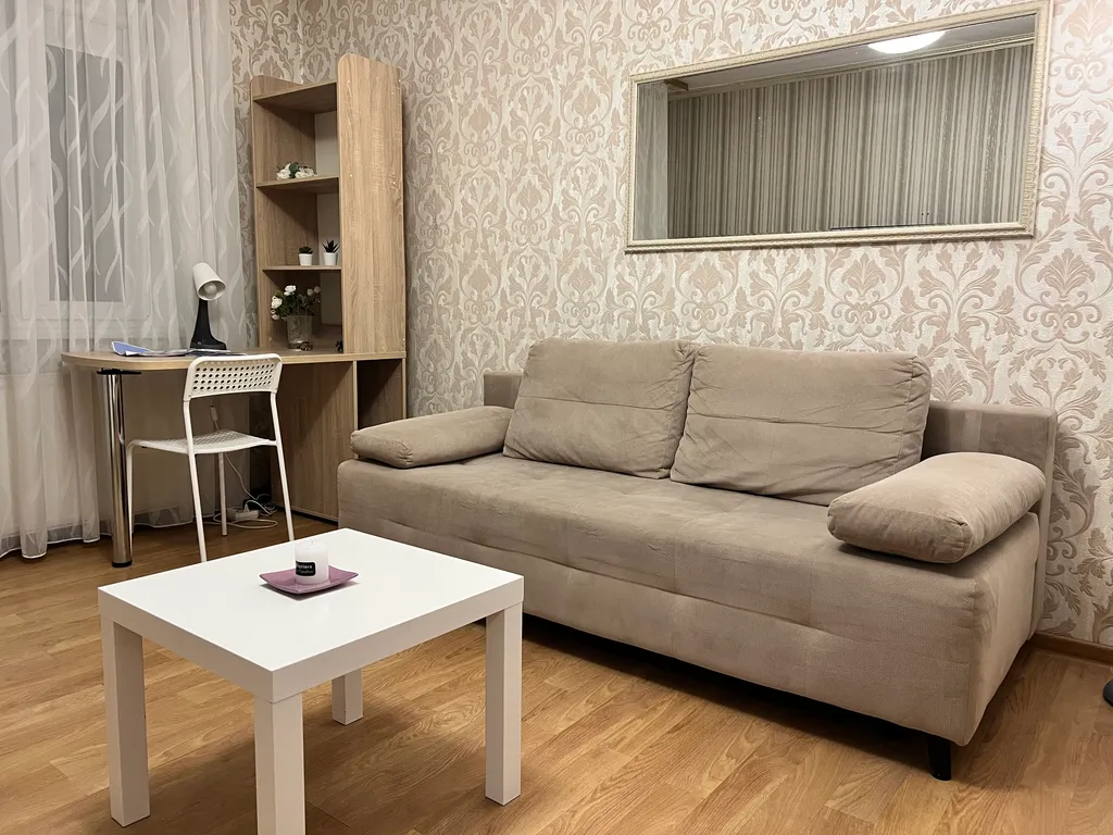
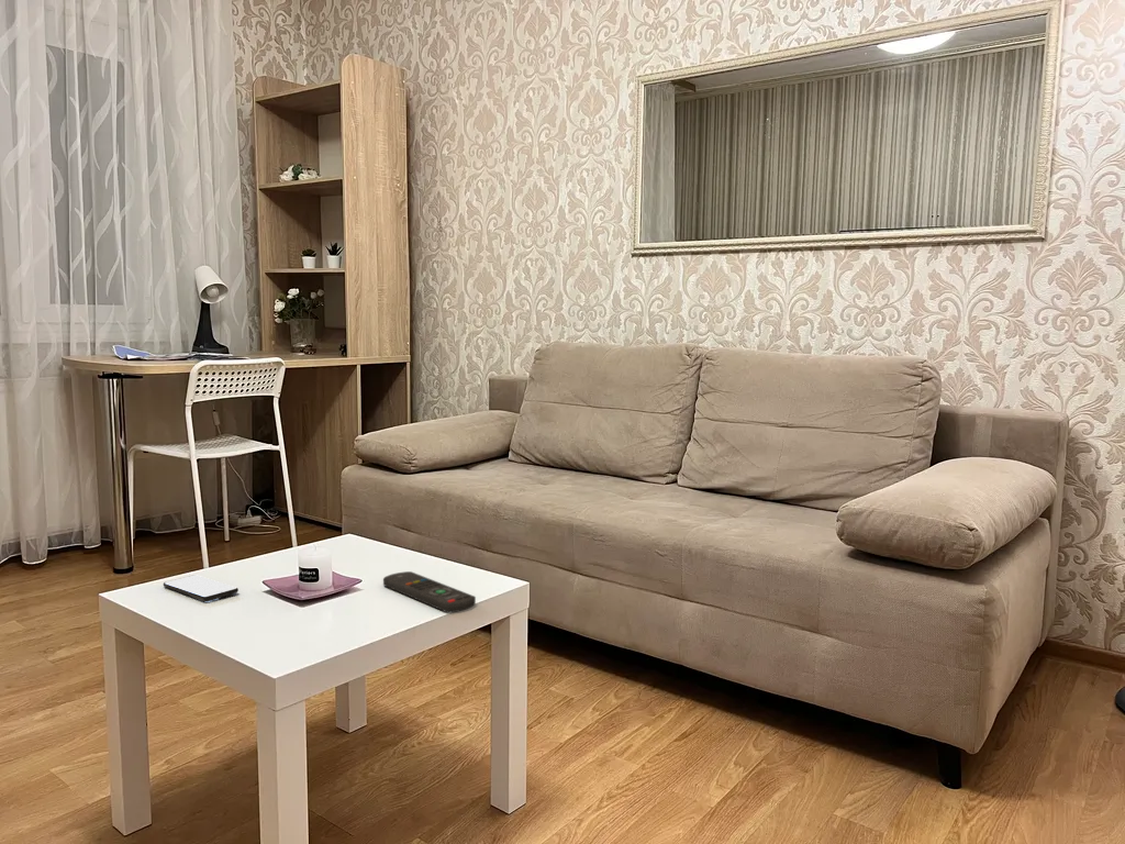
+ smartphone (200, 587)
+ remote control (427, 590)
